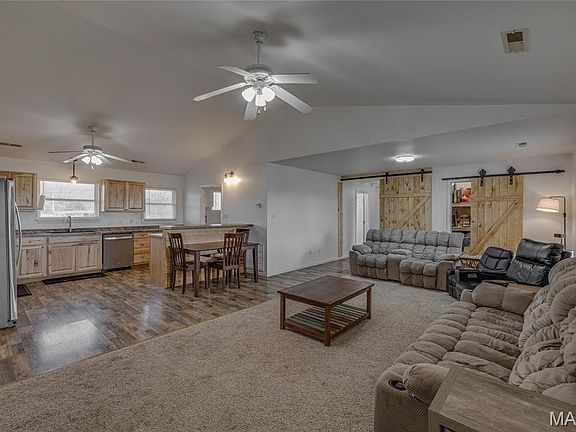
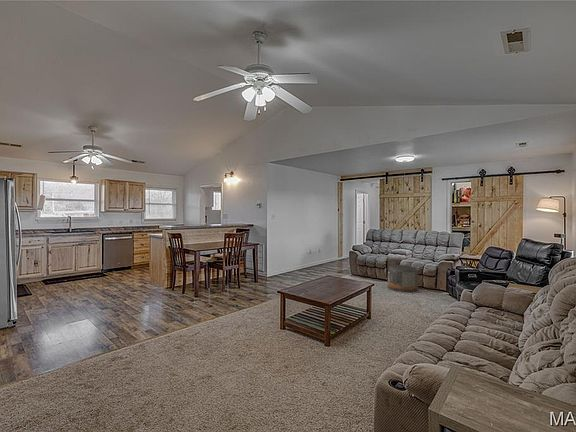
+ pouf (402, 276)
